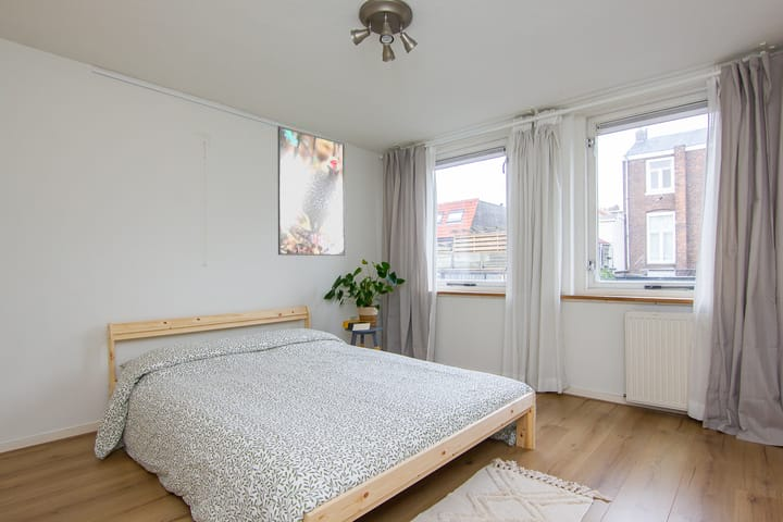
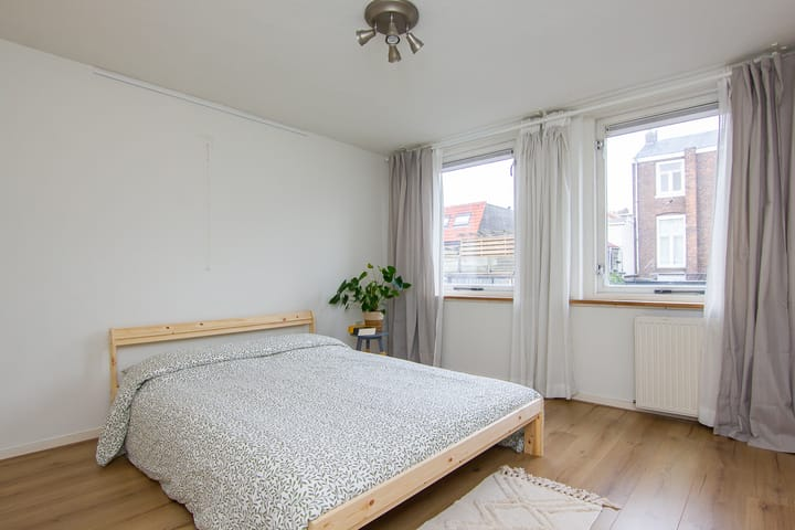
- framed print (313, 195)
